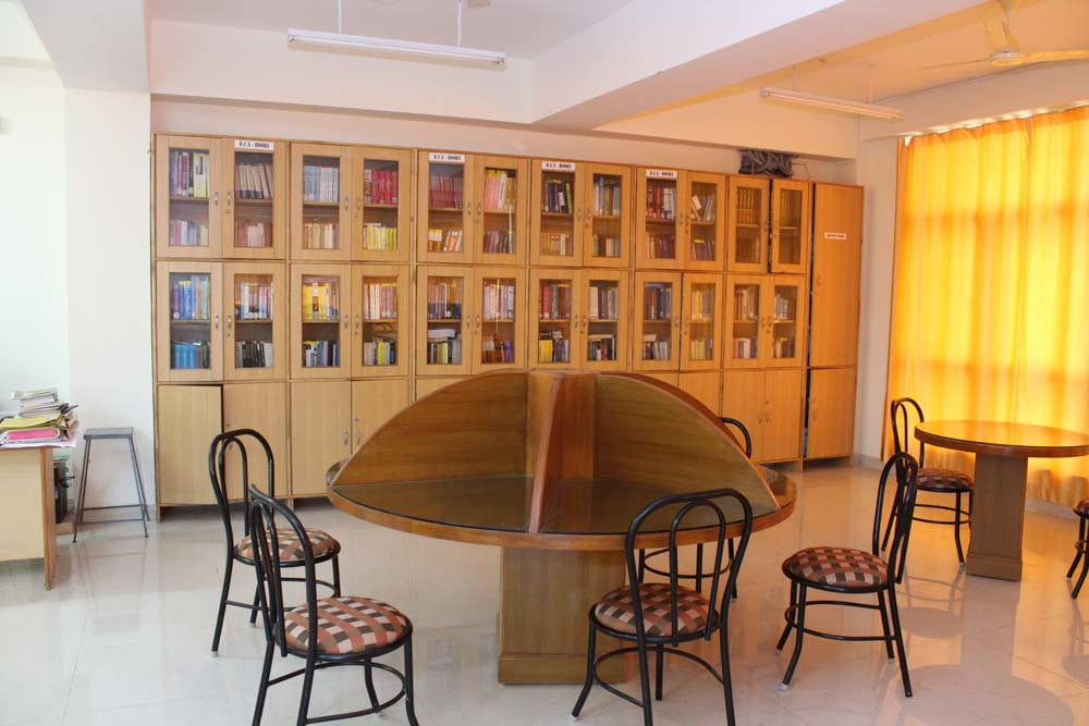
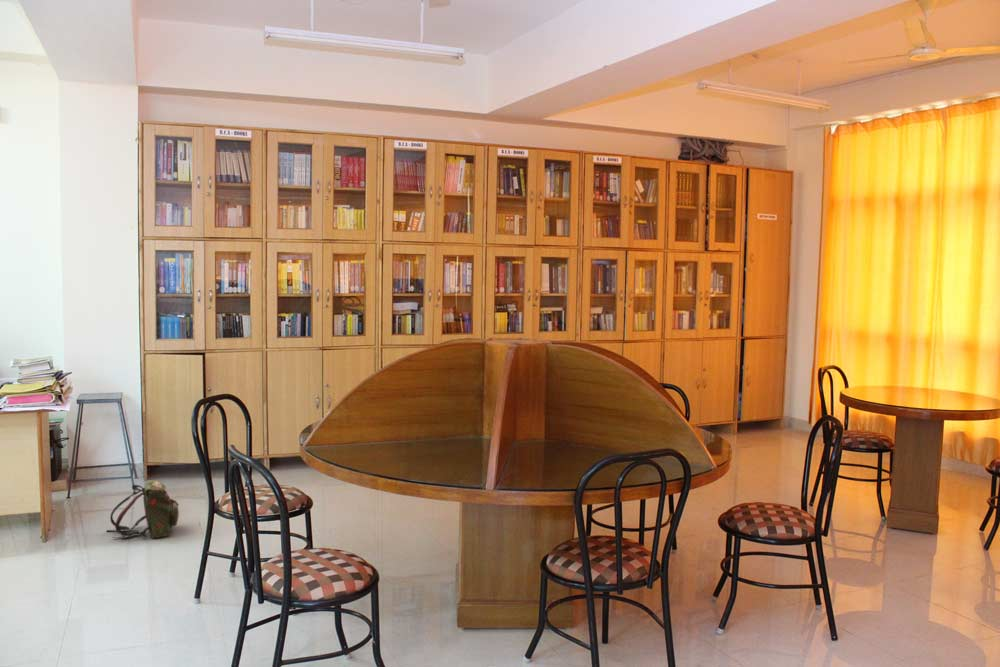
+ backpack (144, 507)
